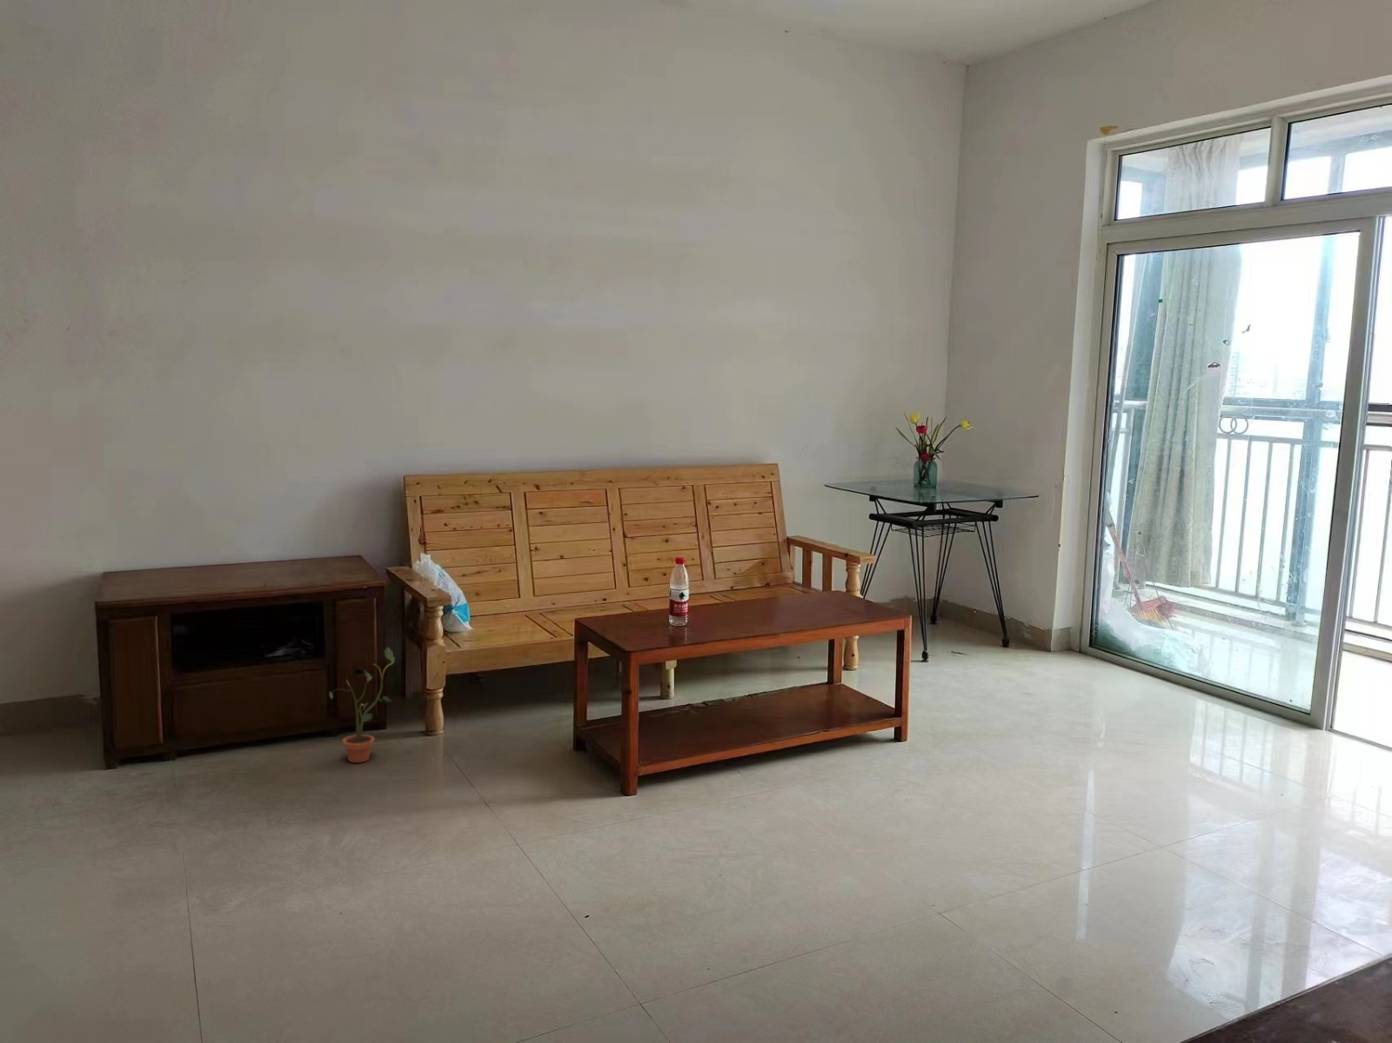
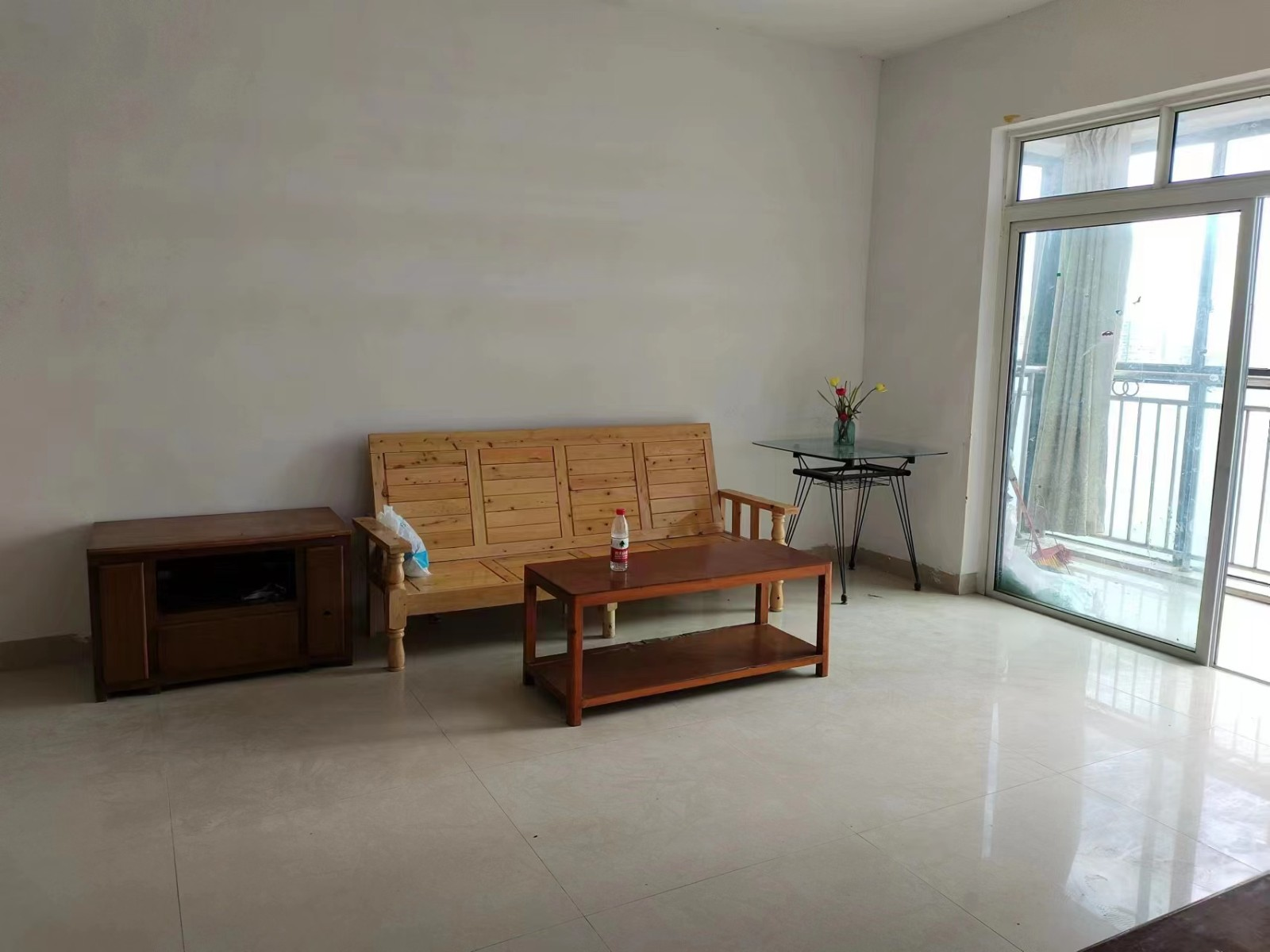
- potted plant (365, 708)
